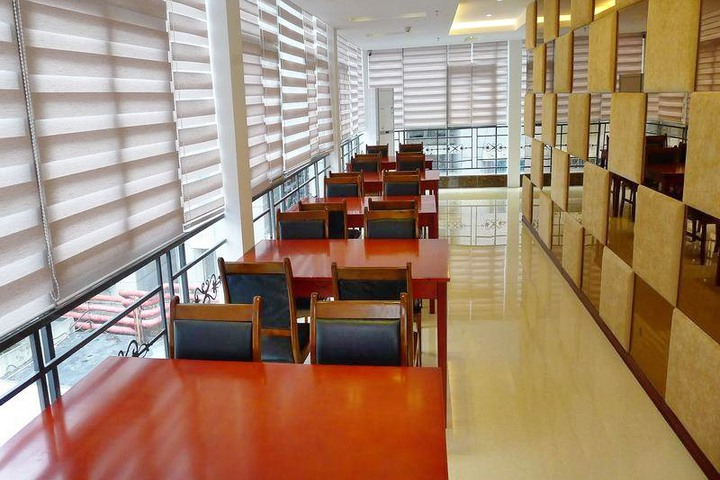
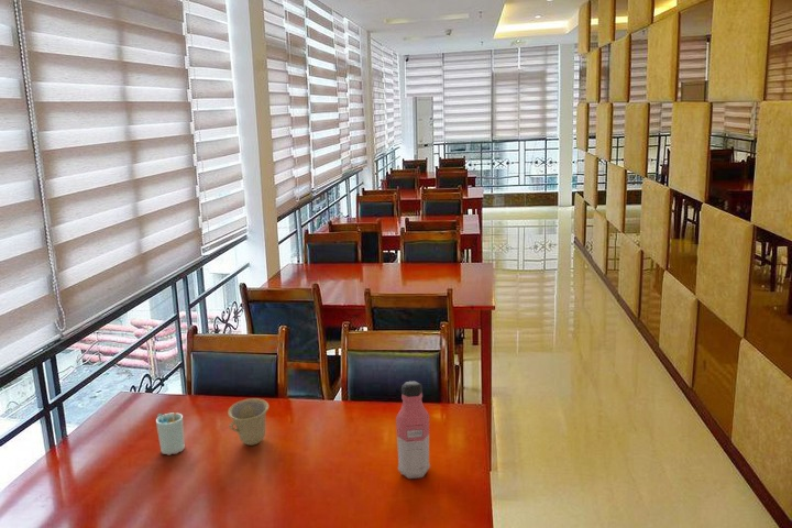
+ cup (170, 430)
+ cup (250, 425)
+ water bottle (413, 428)
